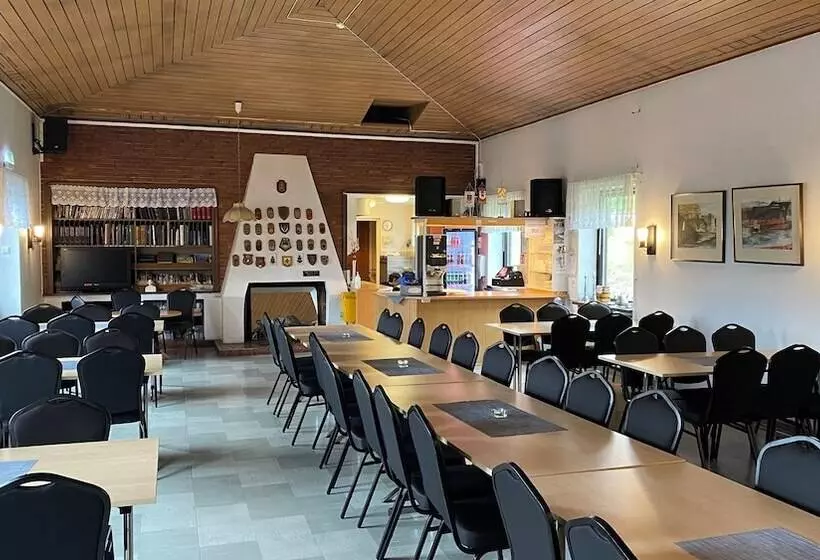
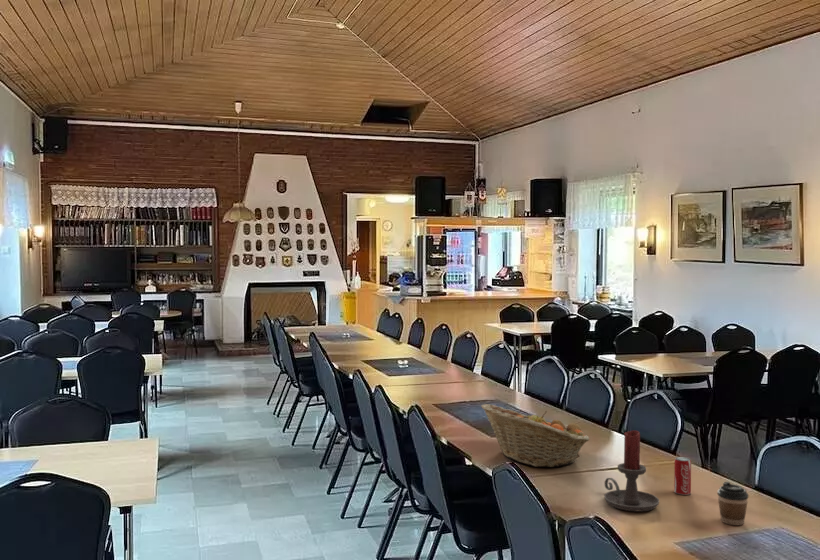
+ beverage can (682, 475)
+ coffee cup (732, 502)
+ fruit basket (533, 431)
+ candle holder (626, 465)
